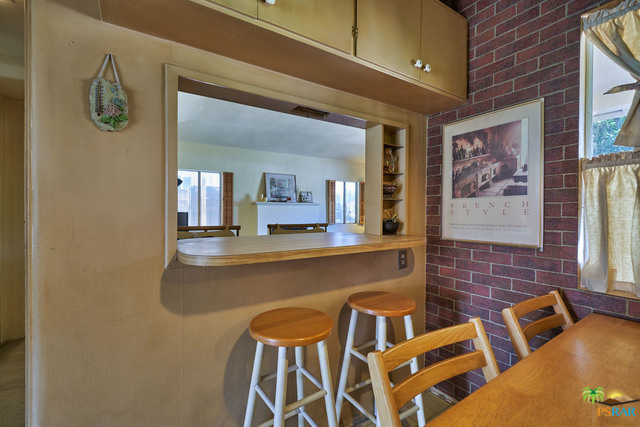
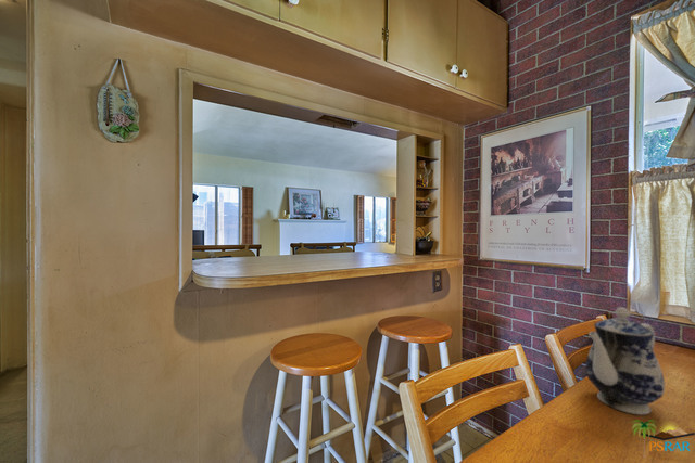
+ teapot (622, 355)
